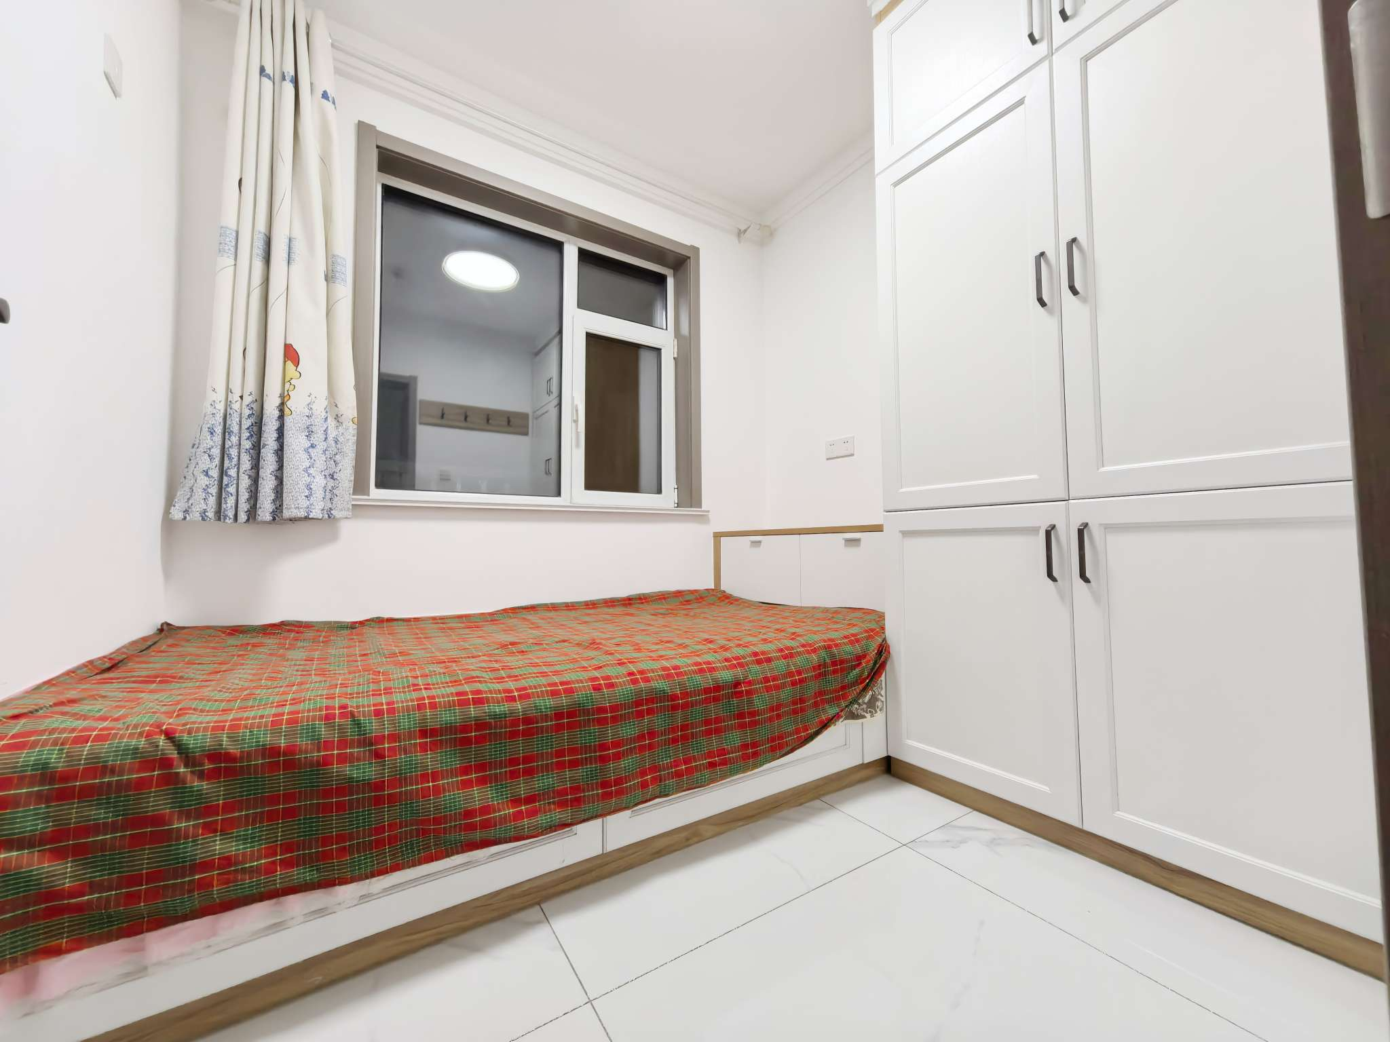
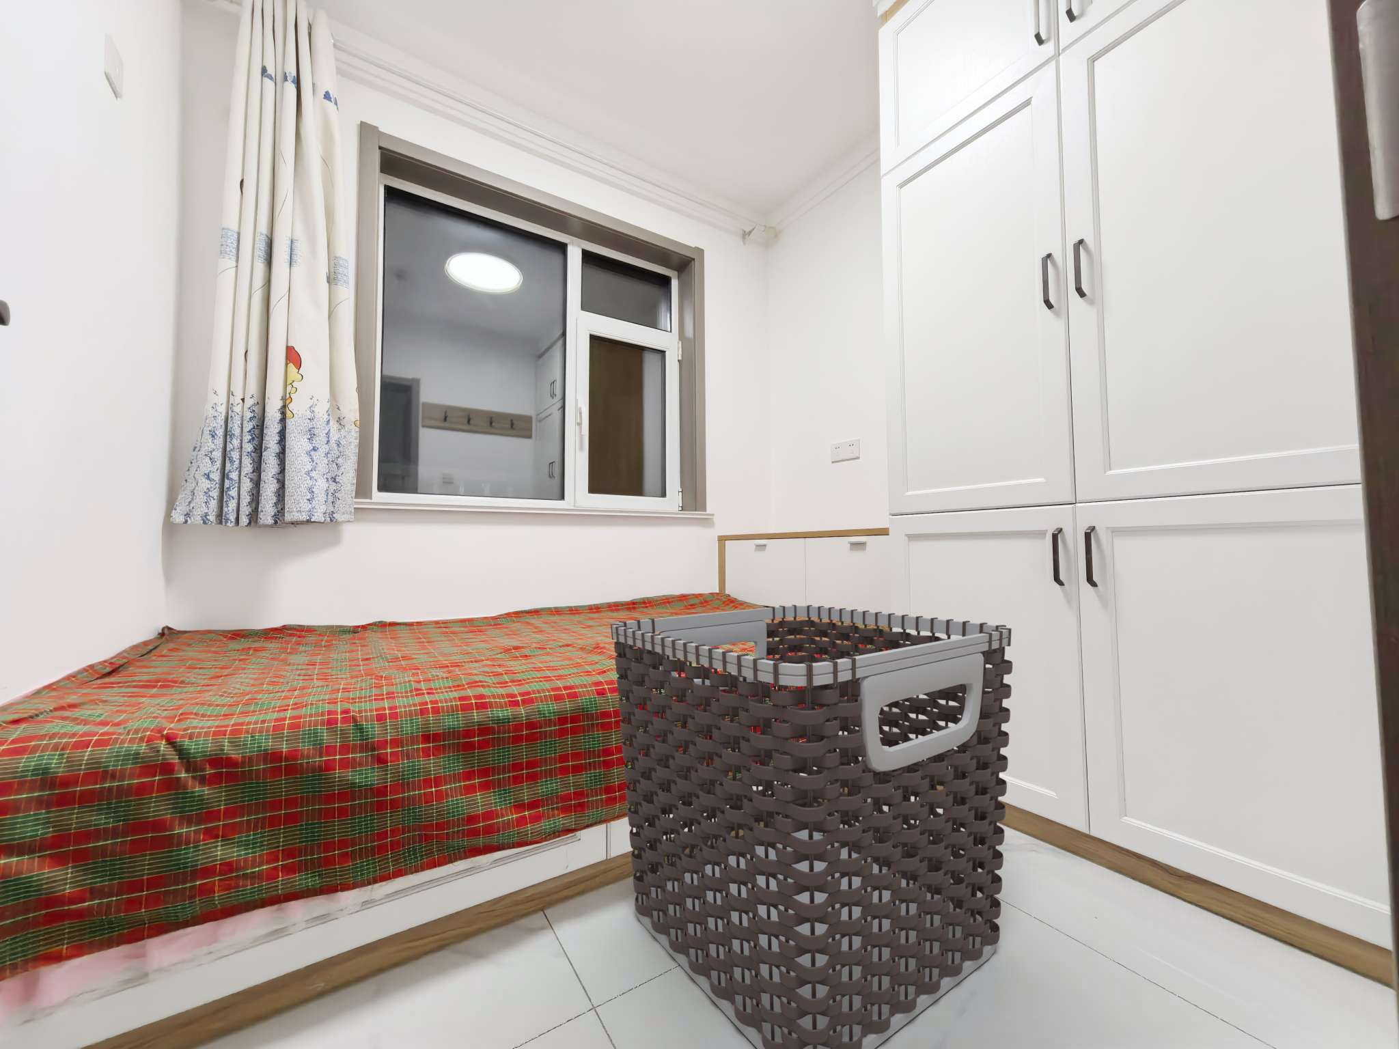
+ clothes hamper (802, 772)
